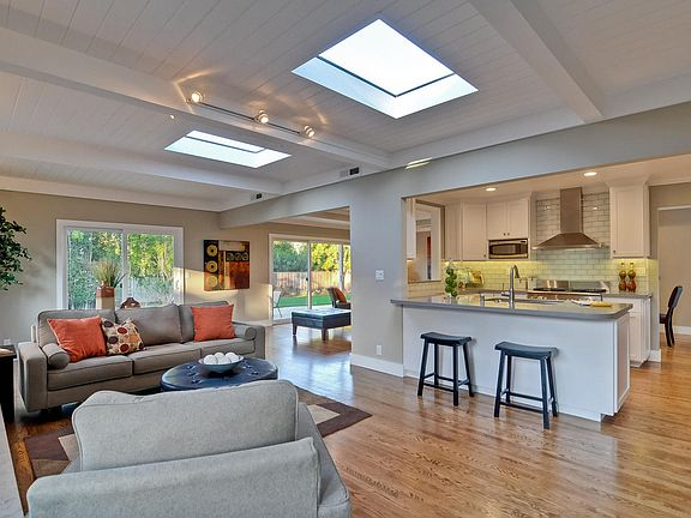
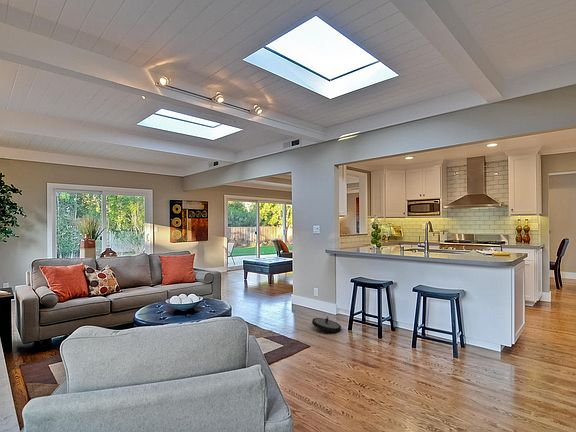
+ robot vacuum (326, 322)
